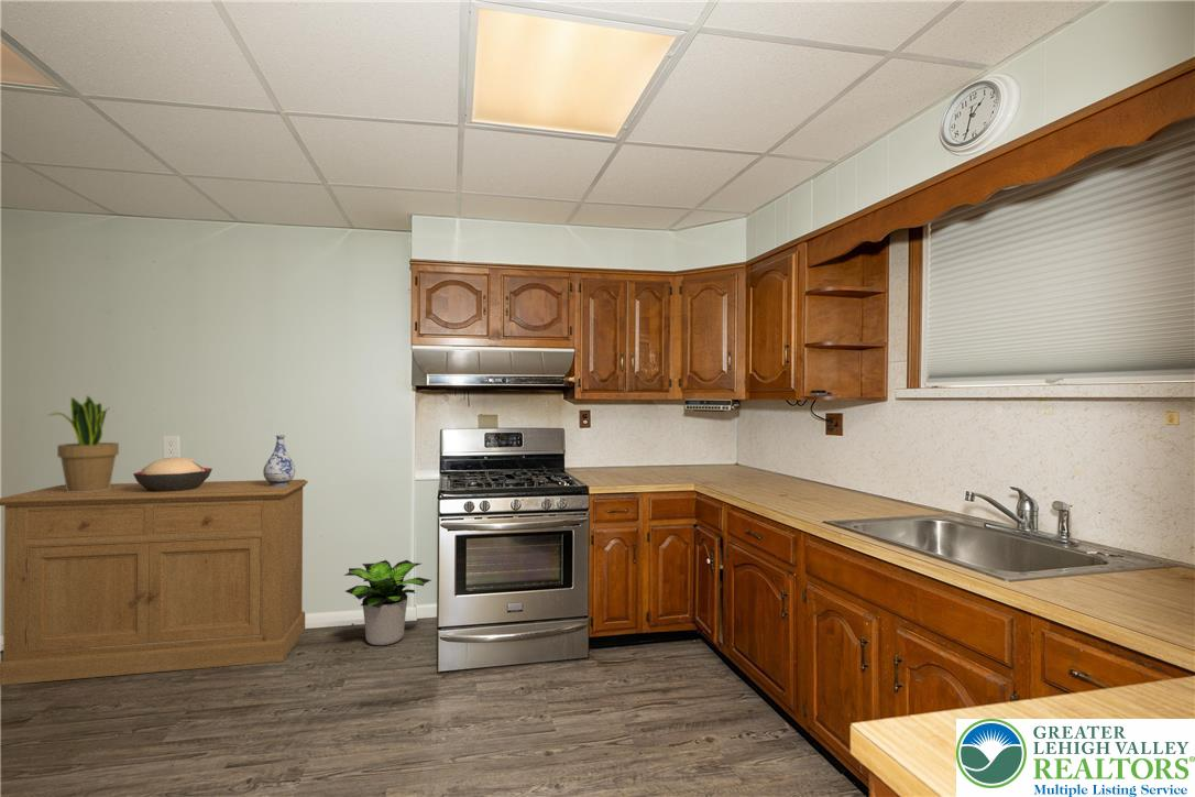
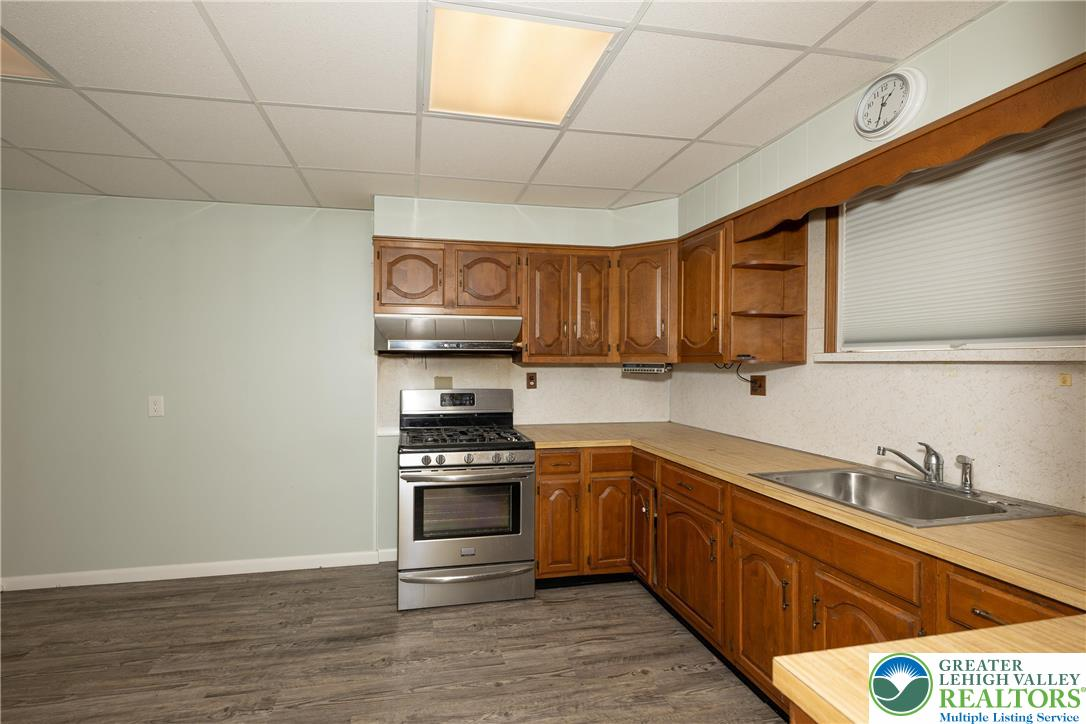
- sideboard (167, 570)
- potted plant (84, 441)
- vase (279, 459)
- decorative bowl (174, 472)
- potted plant (390, 602)
